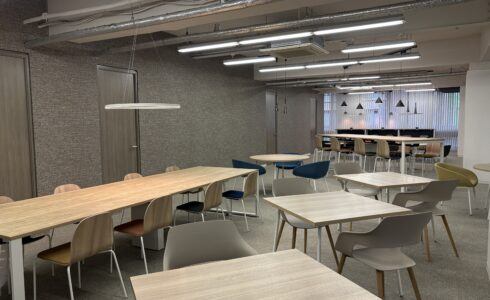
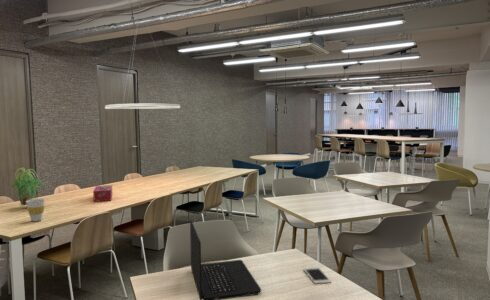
+ tissue box (103, 193)
+ laptop (223, 261)
+ cell phone (316, 274)
+ cup (35, 210)
+ plant (26, 187)
